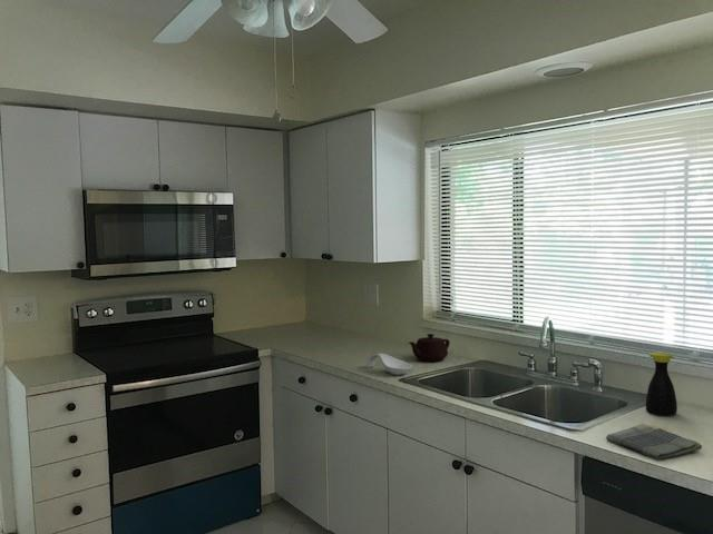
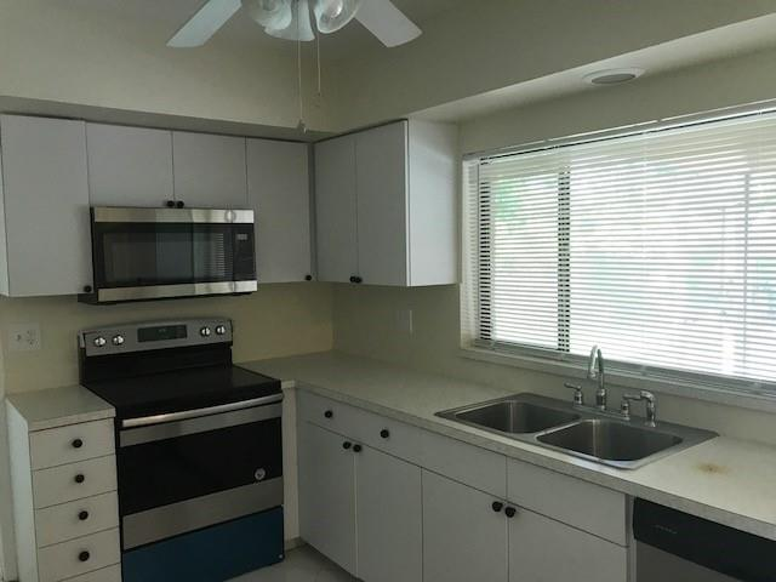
- teapot (429, 347)
- spoon rest (388, 363)
- dish towel (653, 439)
- bottle (661, 383)
